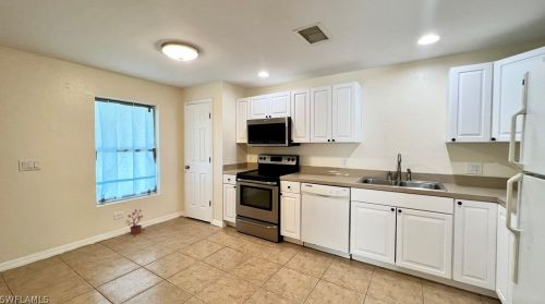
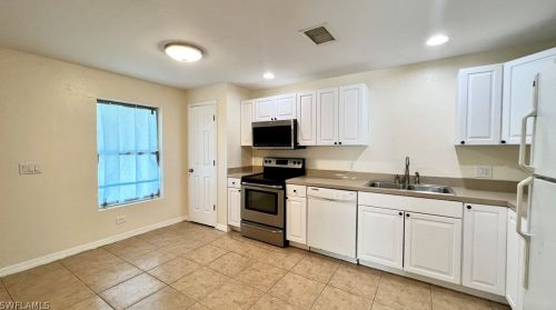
- potted plant (136, 222)
